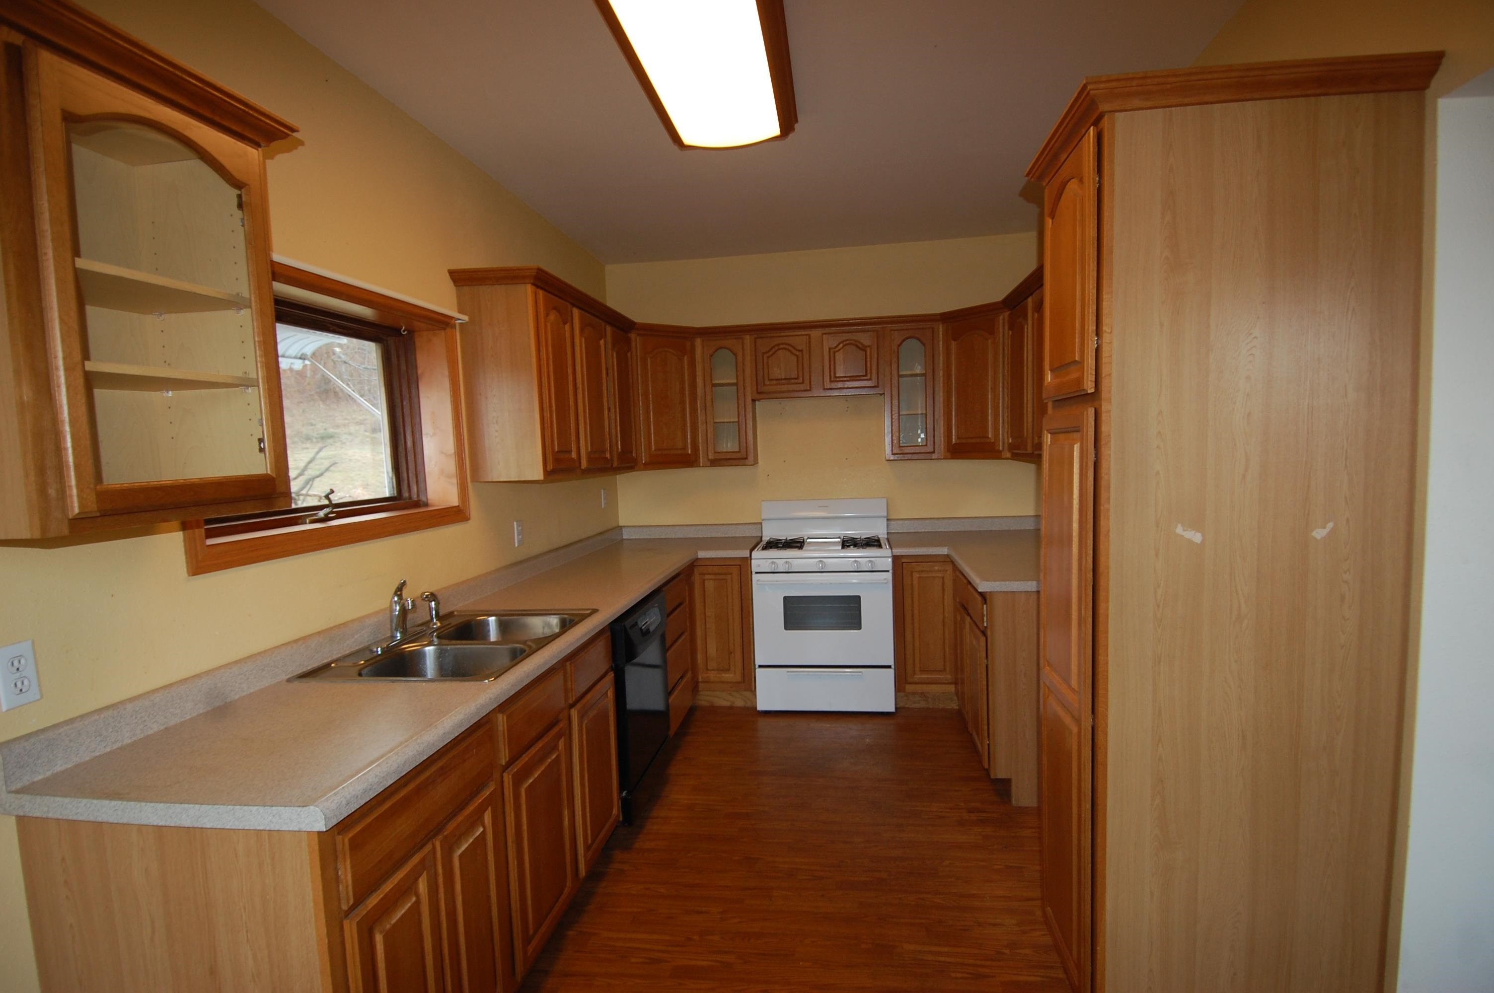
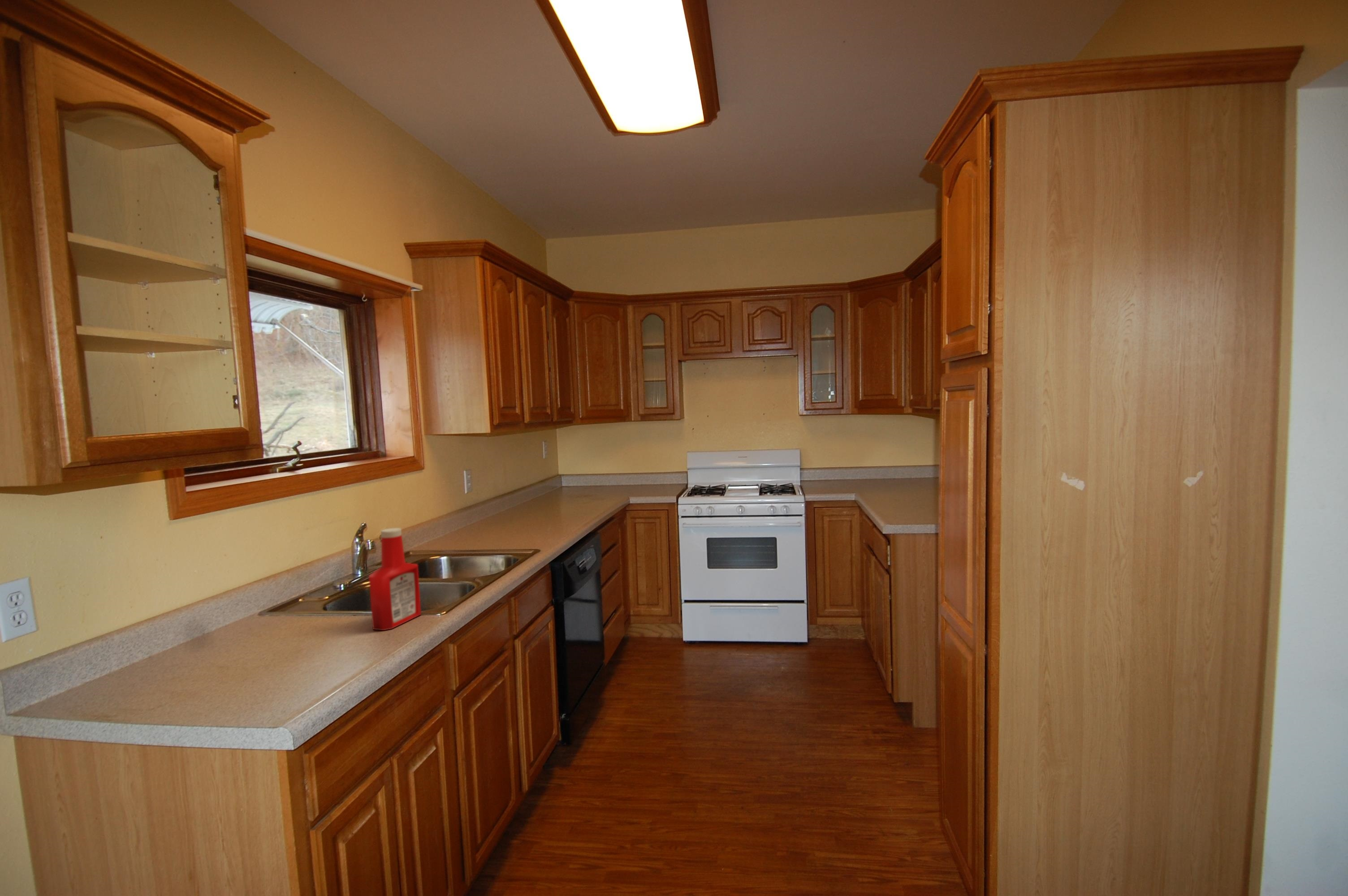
+ soap bottle (394, 575)
